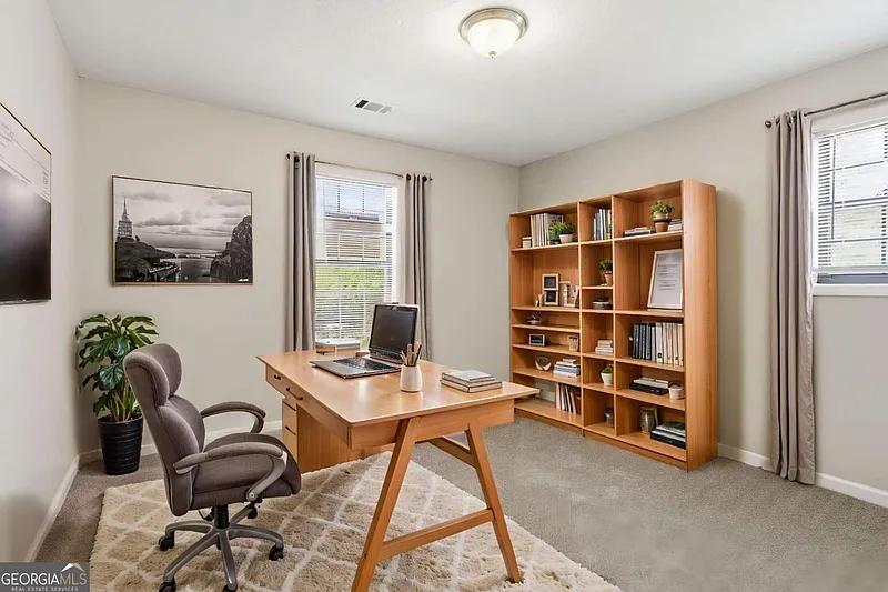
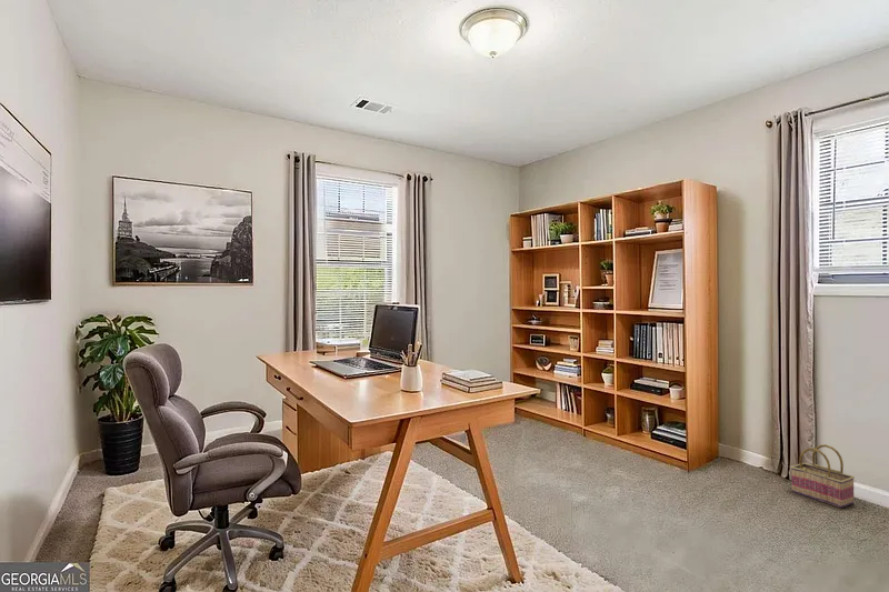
+ basket (821, 472)
